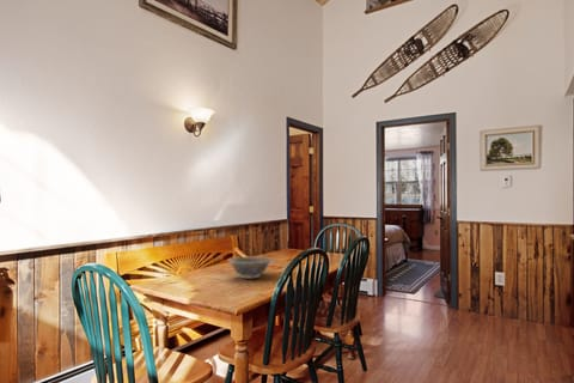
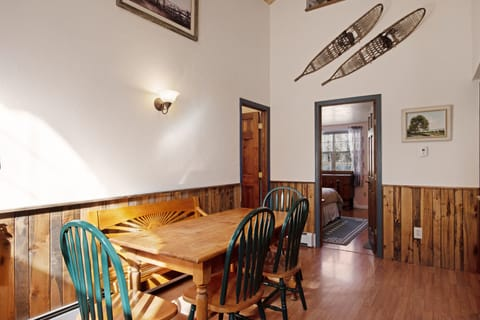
- decorative bowl (250, 267)
